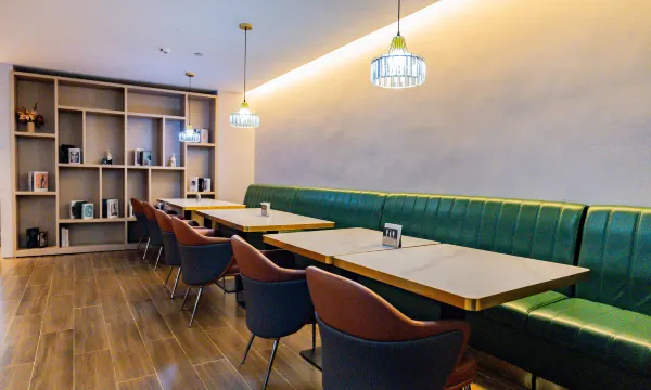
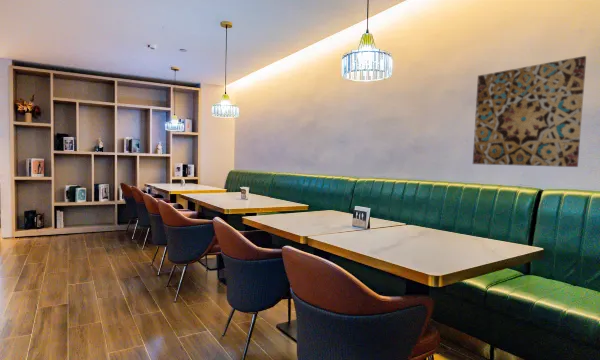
+ wall art (522, 116)
